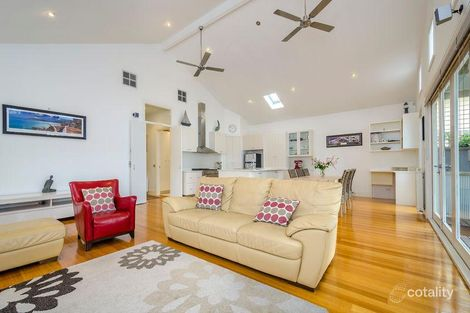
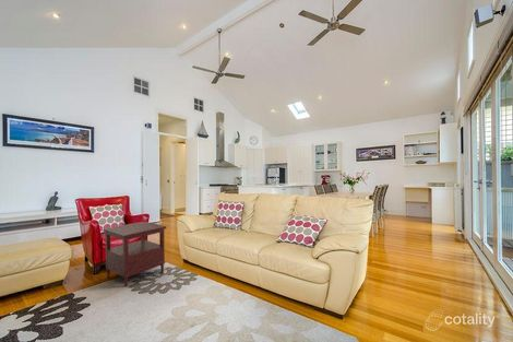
+ side table (135, 250)
